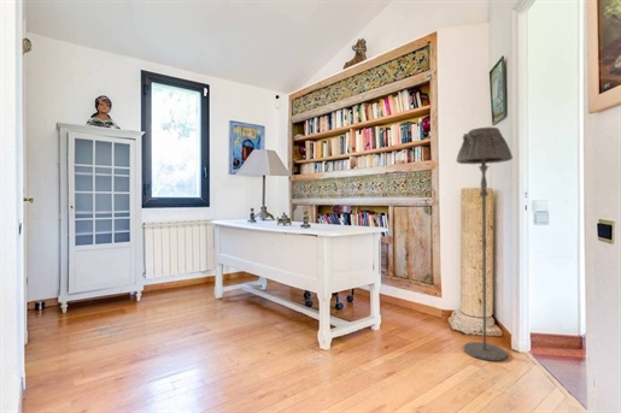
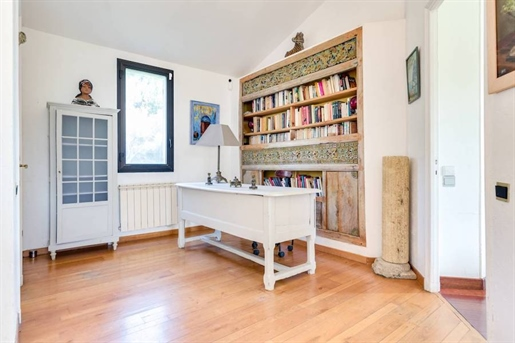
- floor lamp (484, 241)
